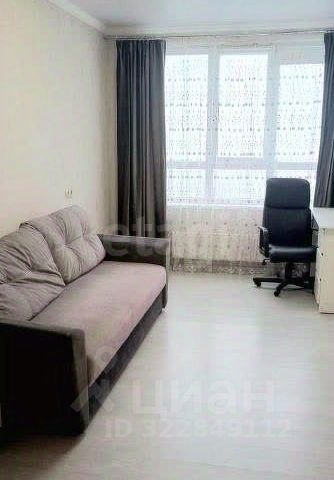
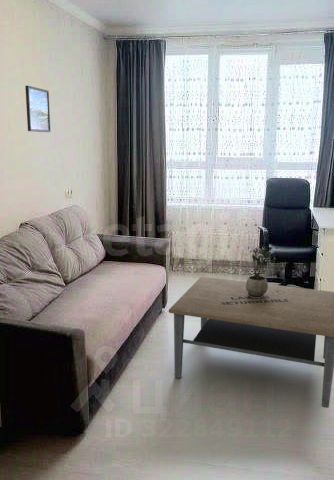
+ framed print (38, 110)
+ coffee table (257, 334)
+ potted plant (261, 269)
